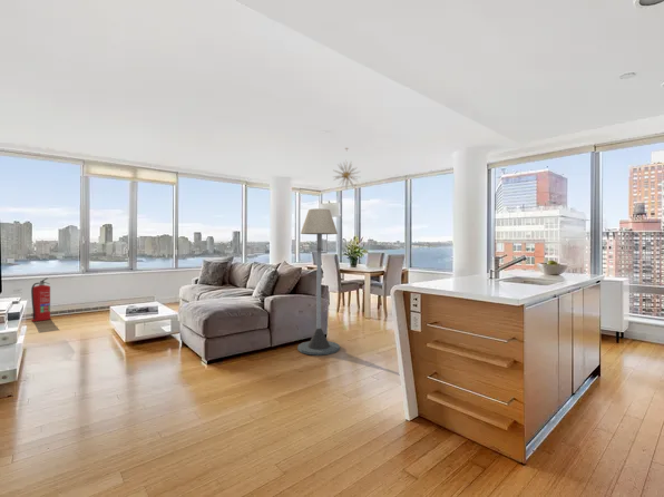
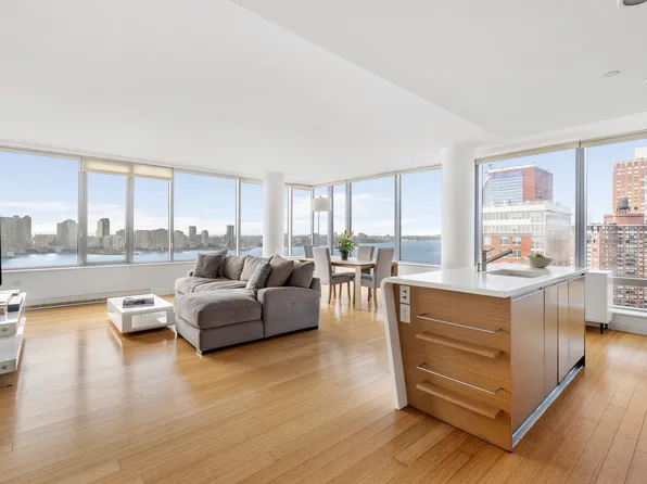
- chandelier (345, 168)
- fire extinguisher (40, 299)
- floor lamp (319, 279)
